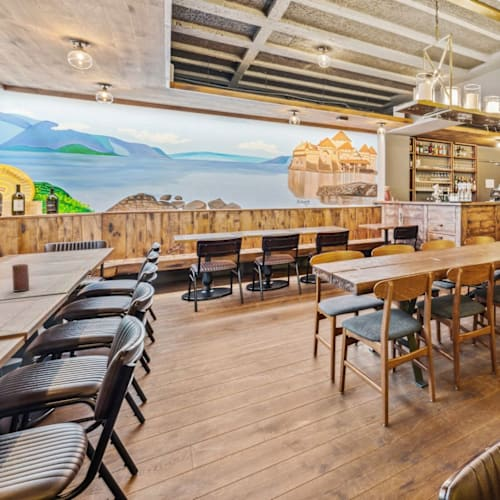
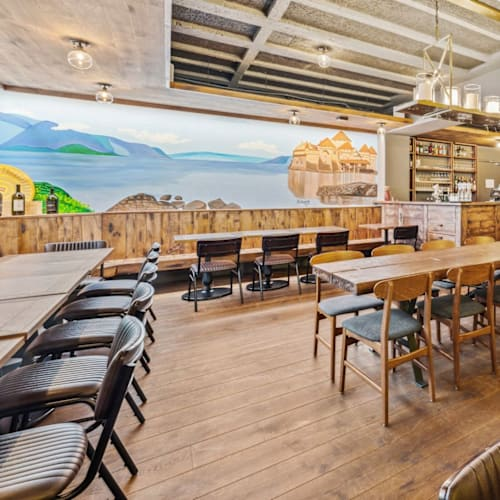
- candle (20, 277)
